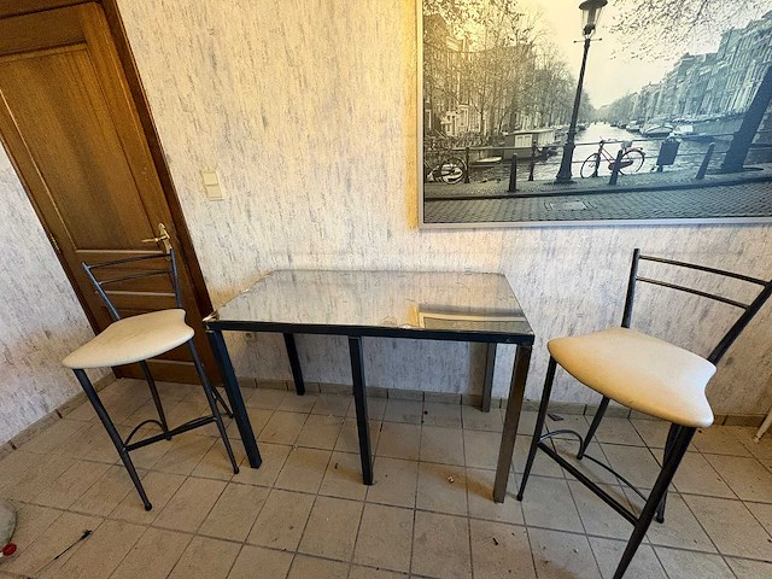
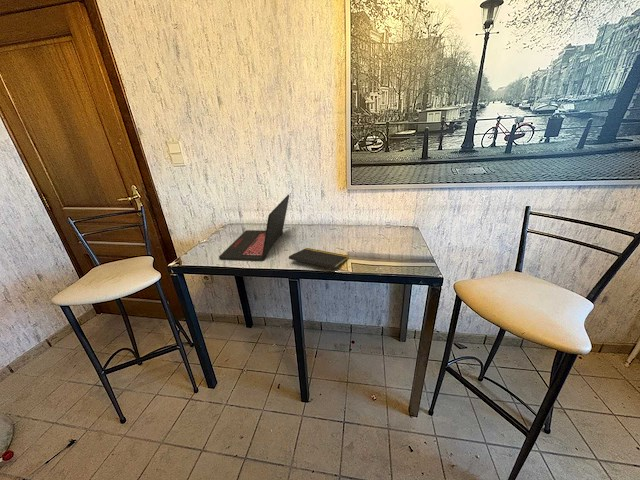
+ laptop (256, 230)
+ notepad (319, 257)
